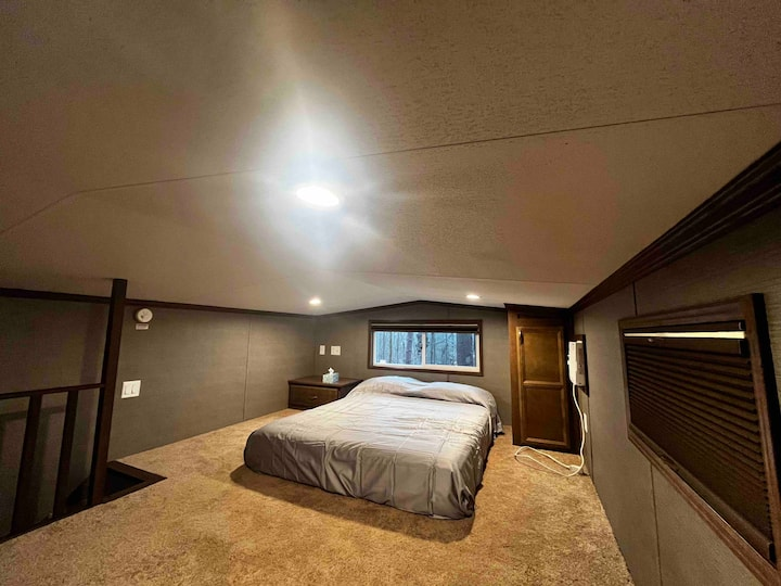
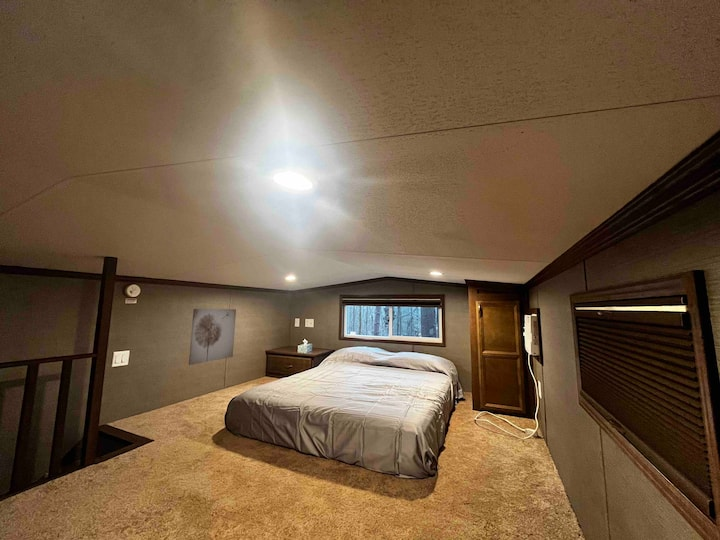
+ wall art (214, 334)
